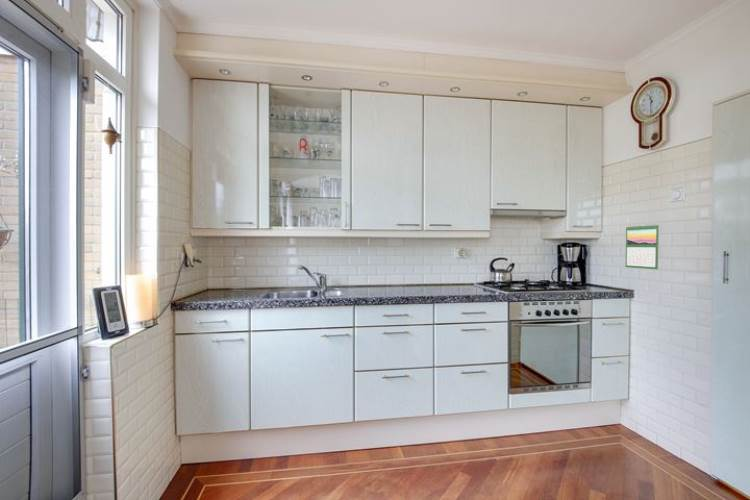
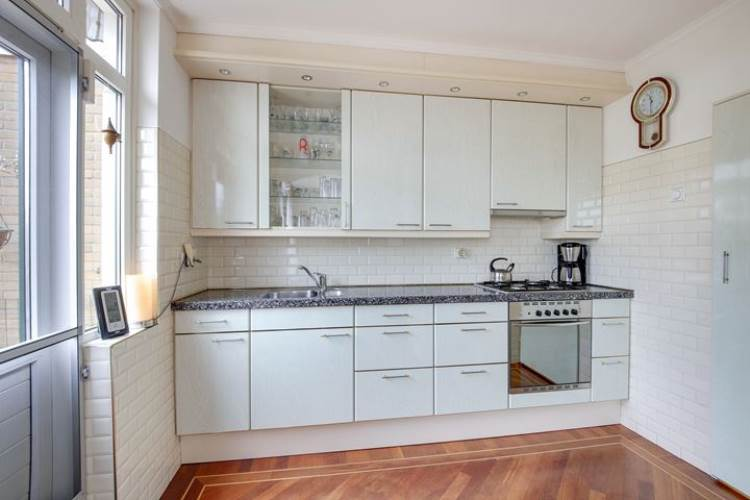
- calendar (641, 246)
